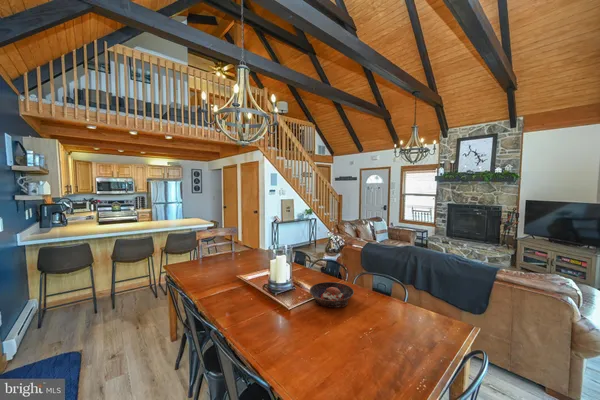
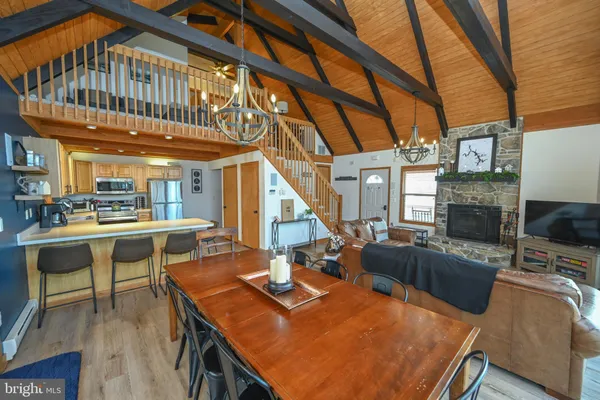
- bowl (331, 294)
